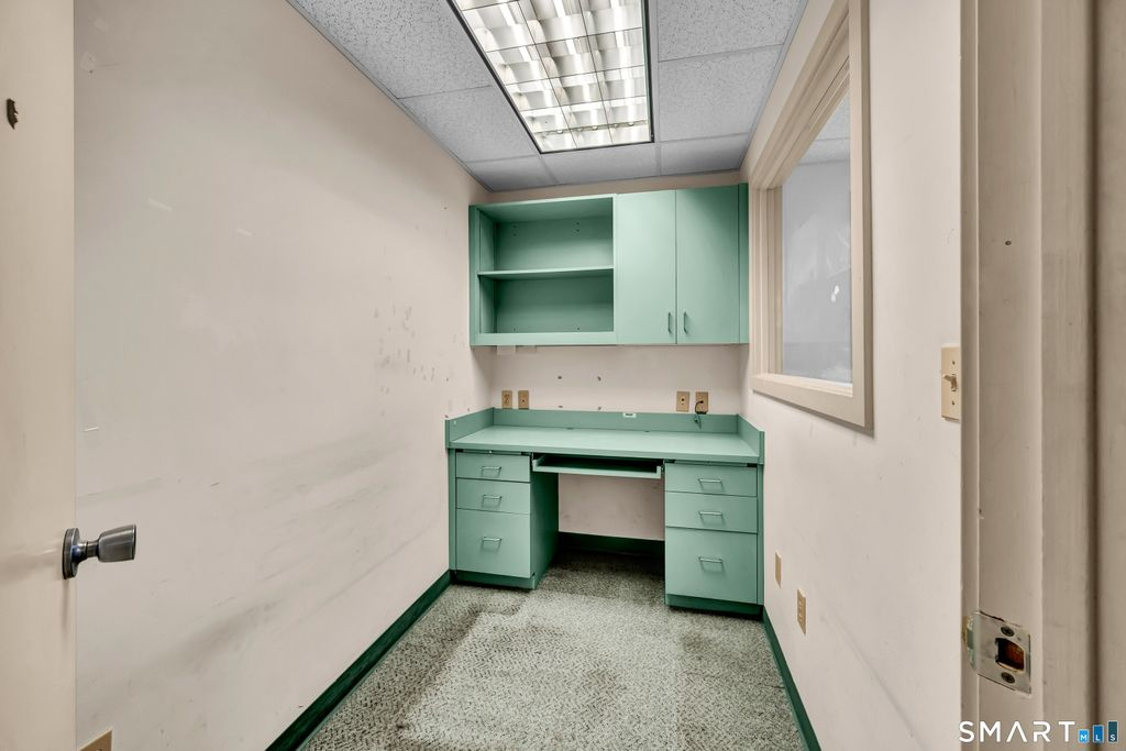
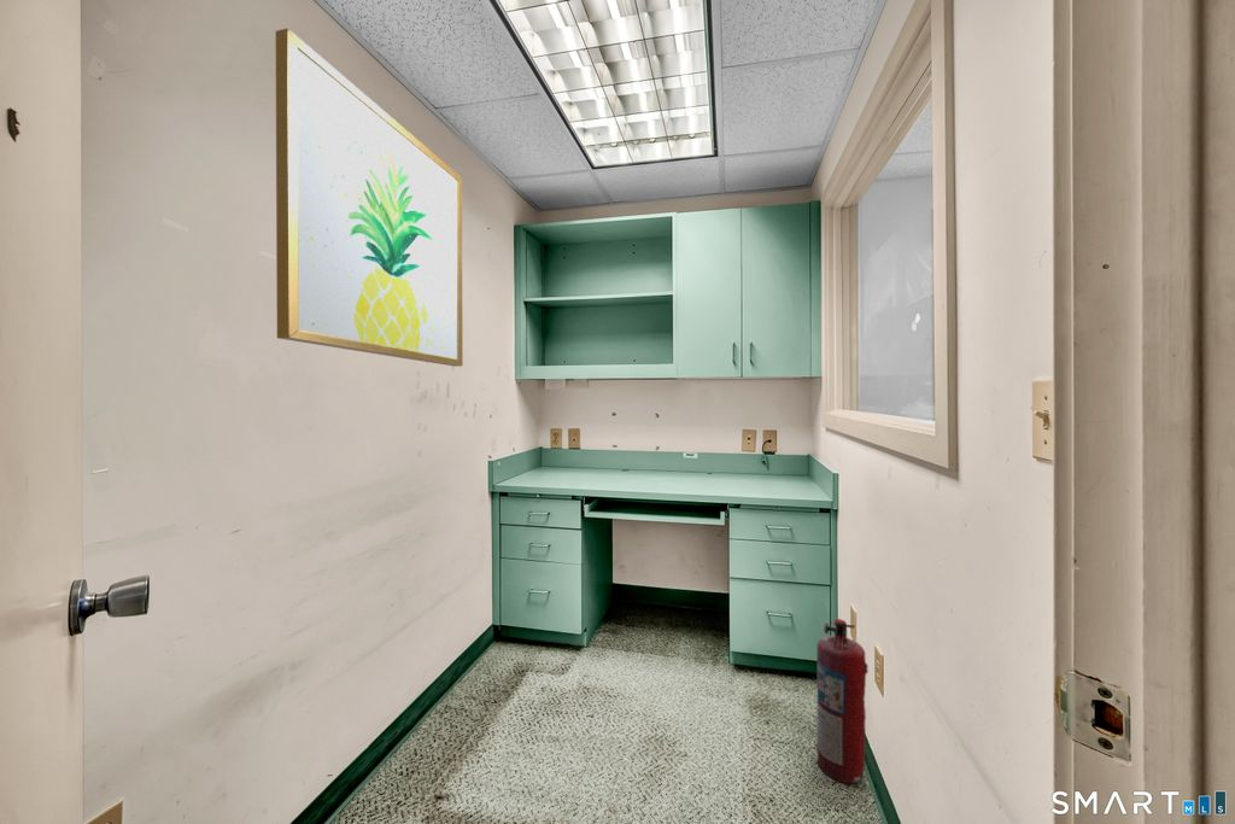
+ wall art (391, 238)
+ fire extinguisher (841, 688)
